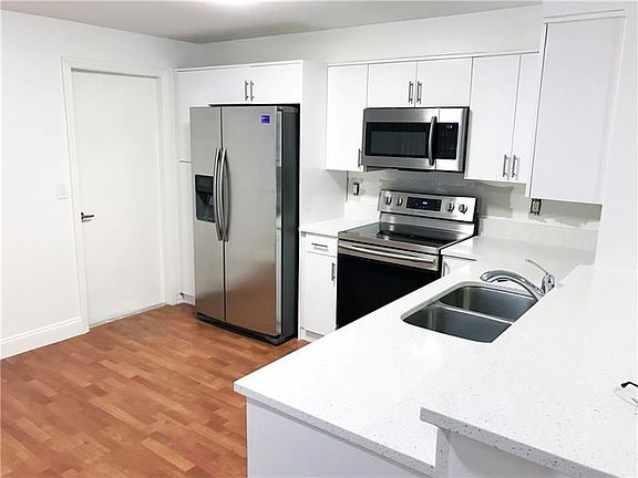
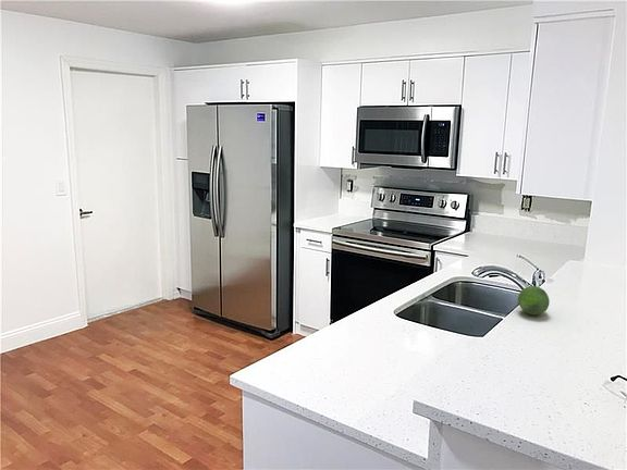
+ fruit (533, 299)
